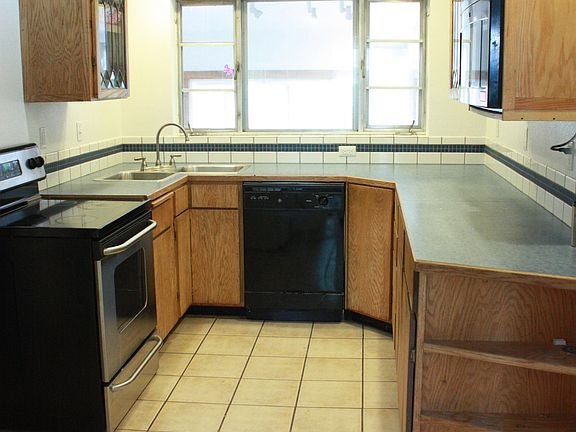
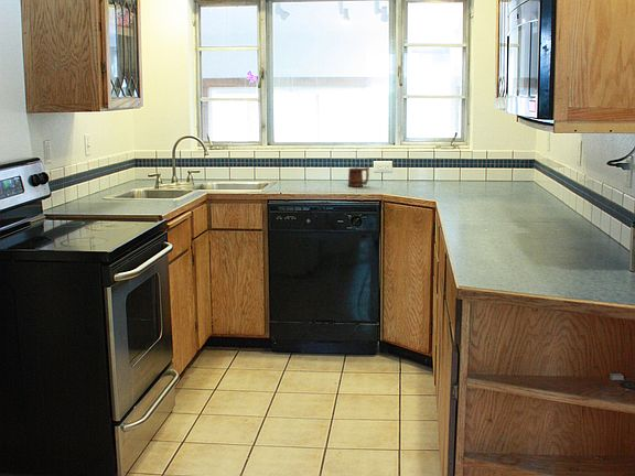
+ mug (358, 176)
